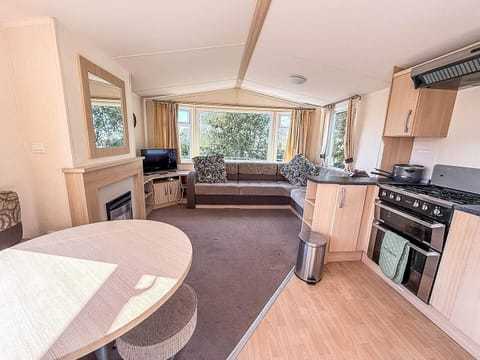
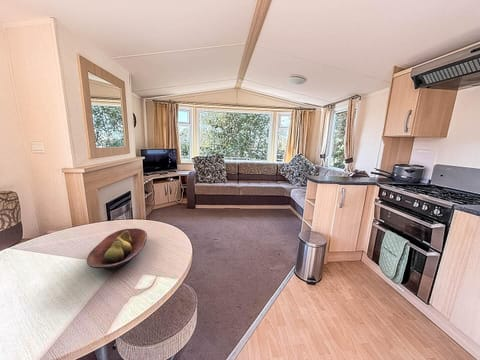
+ fruit bowl (120, 245)
